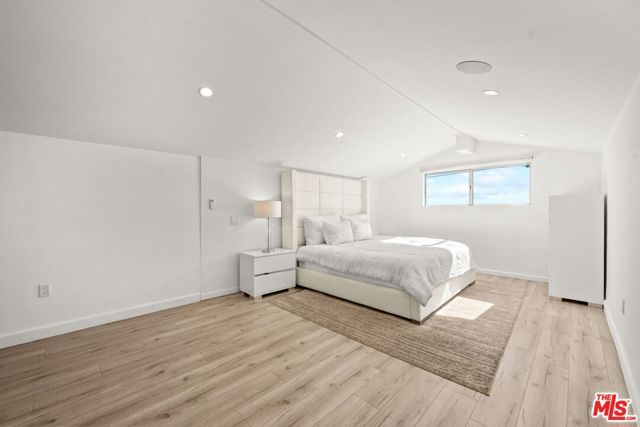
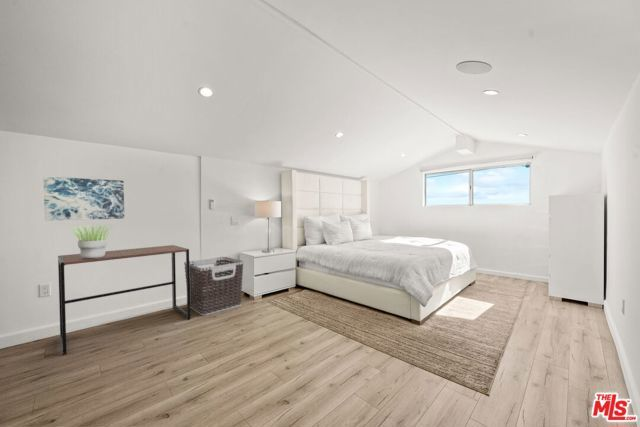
+ wall art (86, 199)
+ desk (128, 289)
+ clothes hamper (214, 283)
+ potted plant (93, 240)
